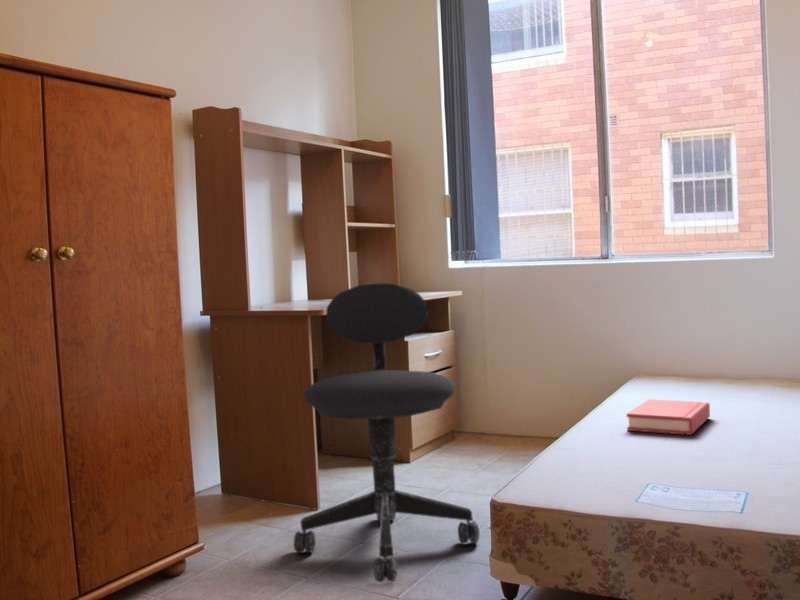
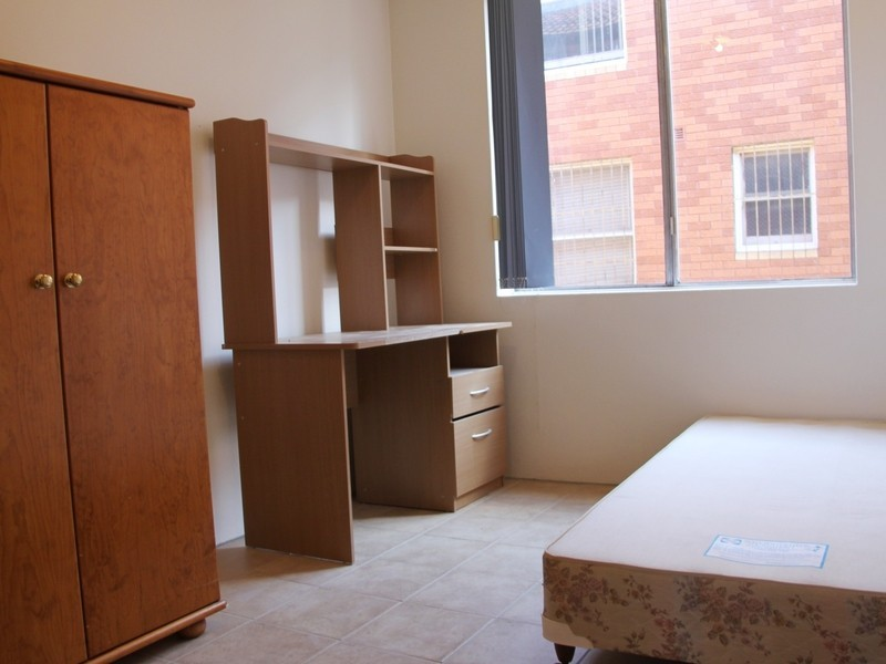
- office chair (380, 417)
- hardback book (669, 416)
